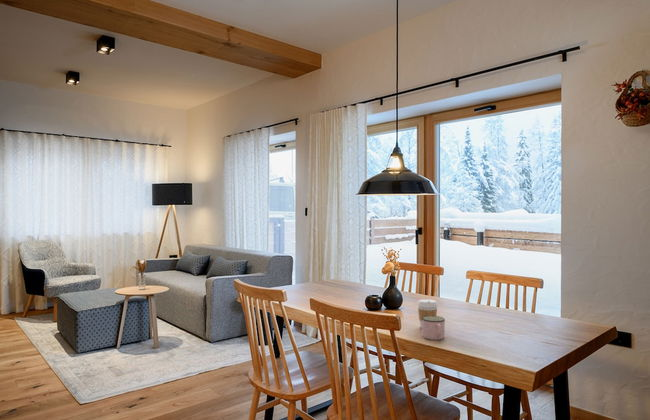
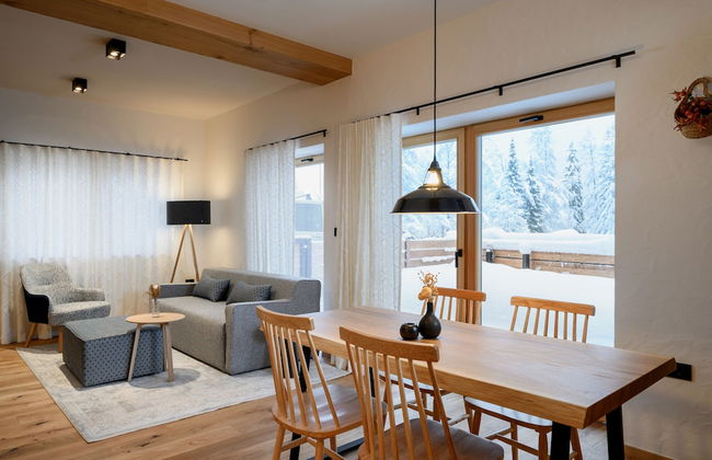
- coffee cup (427, 313)
- mug (434, 328)
